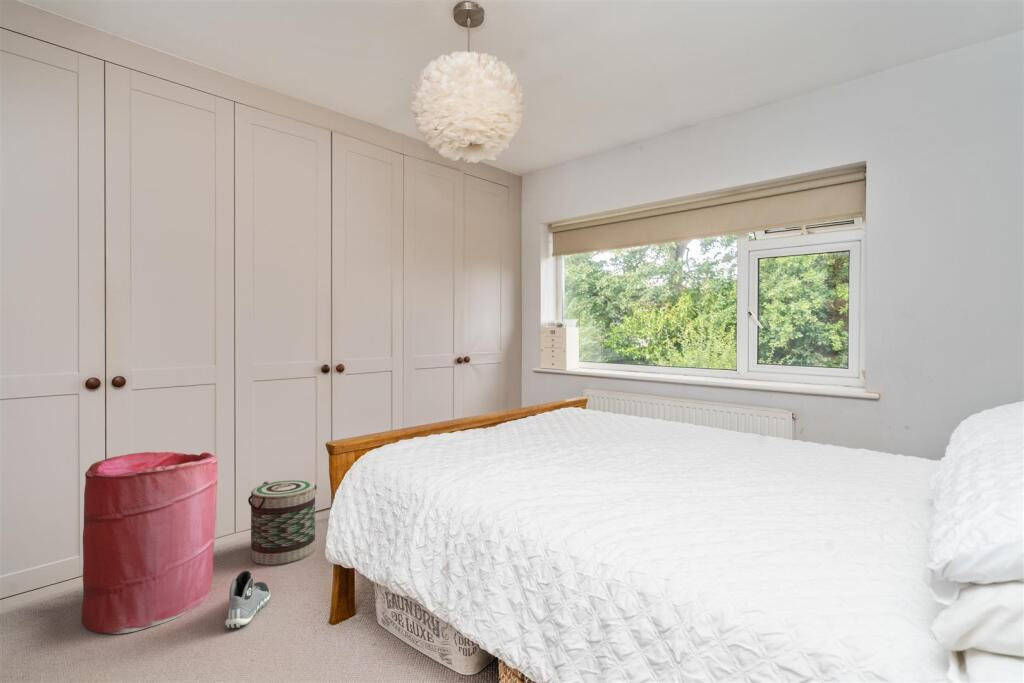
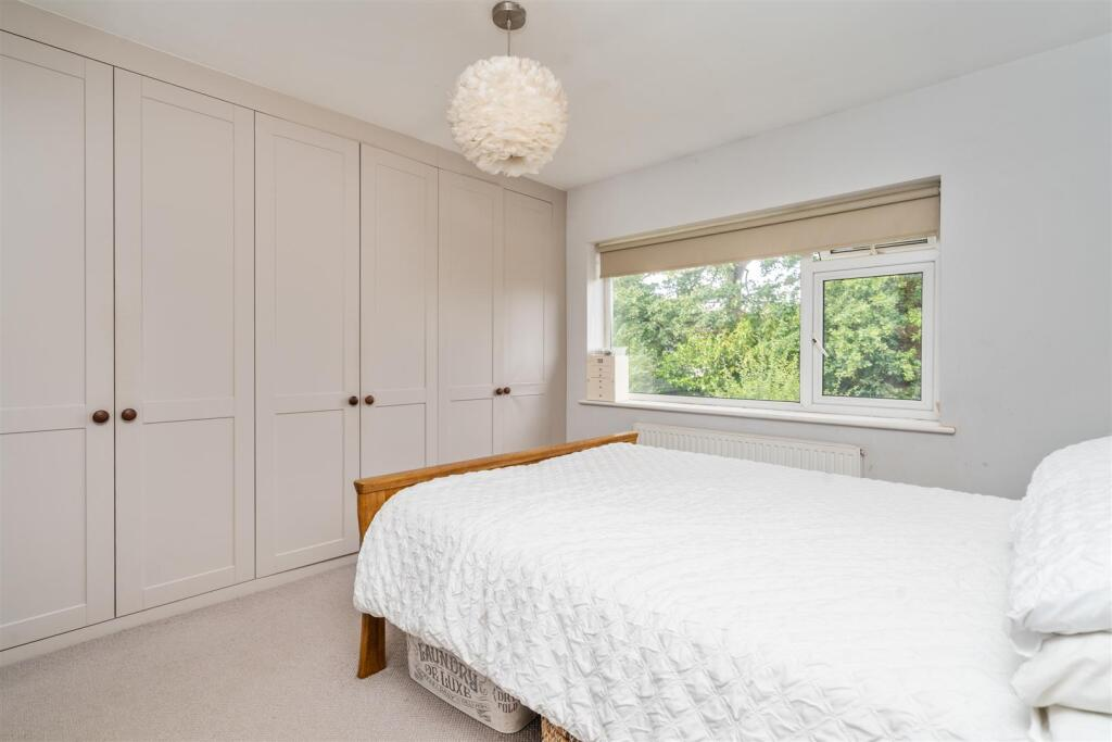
- basket (282, 517)
- sneaker (250, 588)
- laundry hamper (154, 528)
